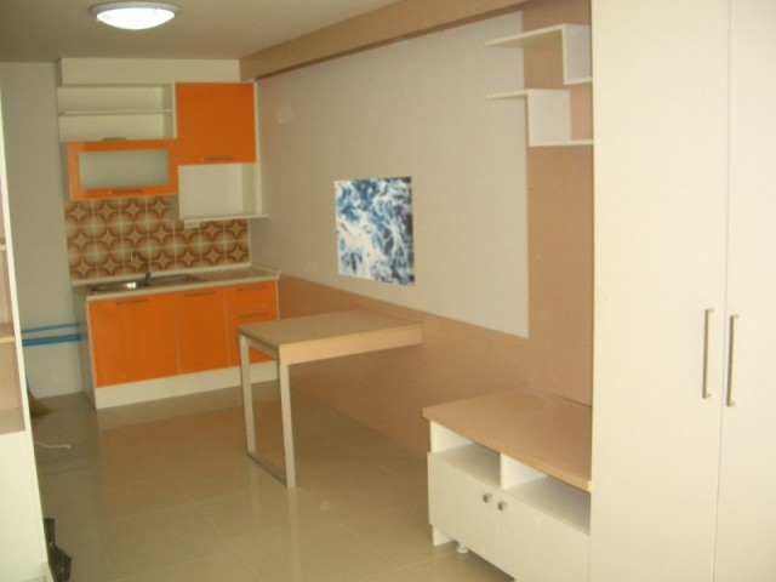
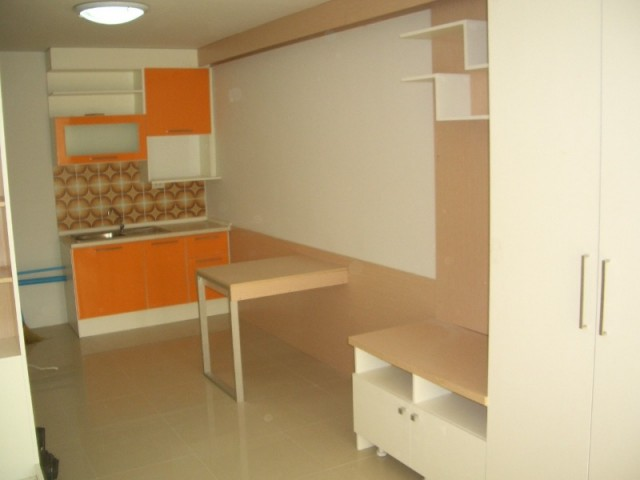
- wall art (371, 229)
